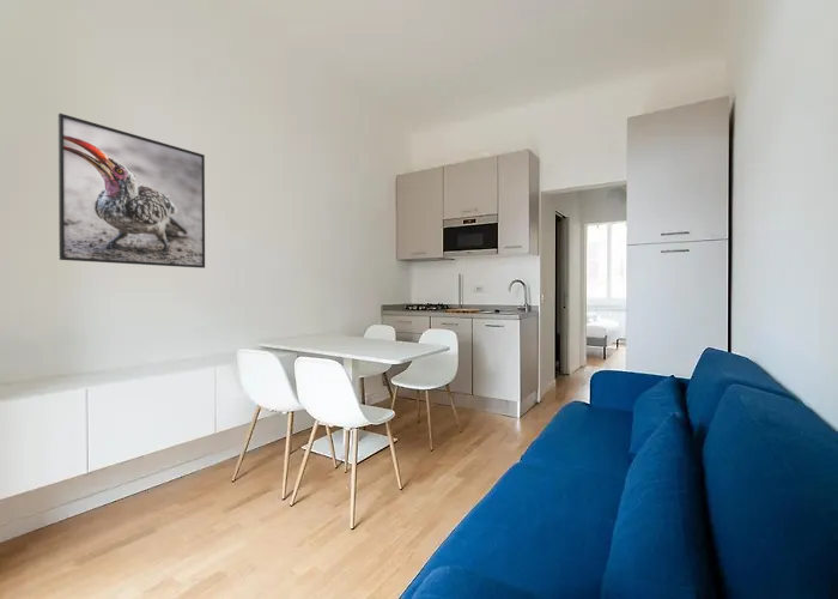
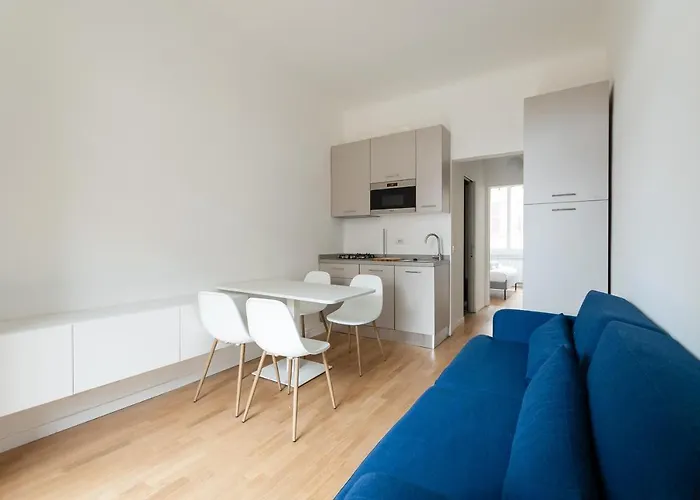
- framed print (140, 200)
